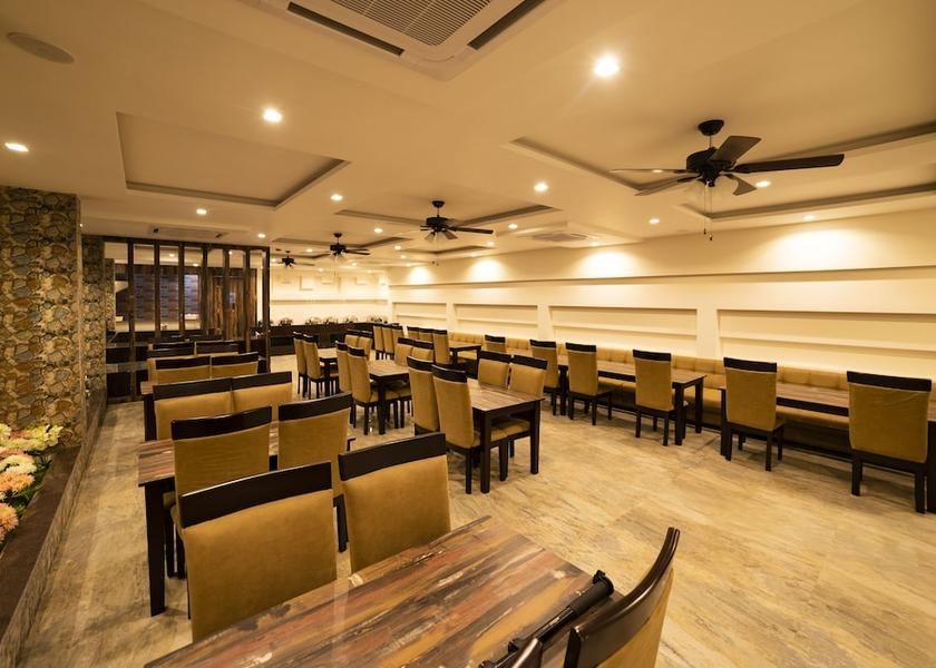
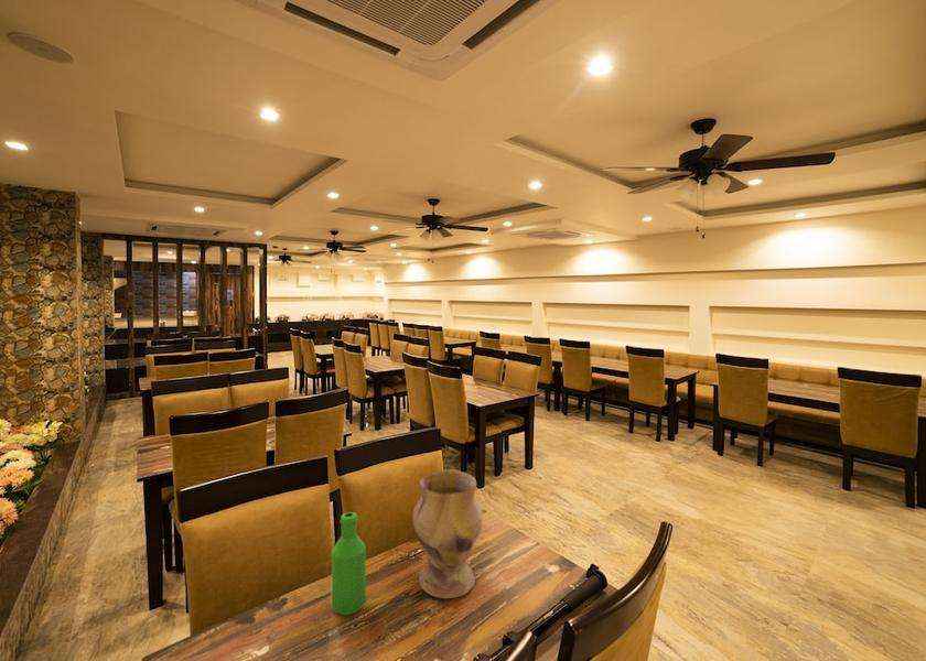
+ bottle (348, 560)
+ vase (448, 531)
